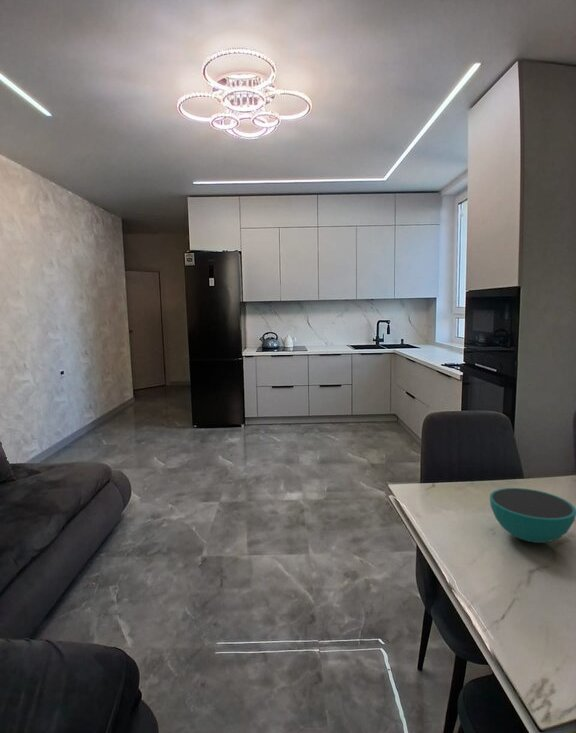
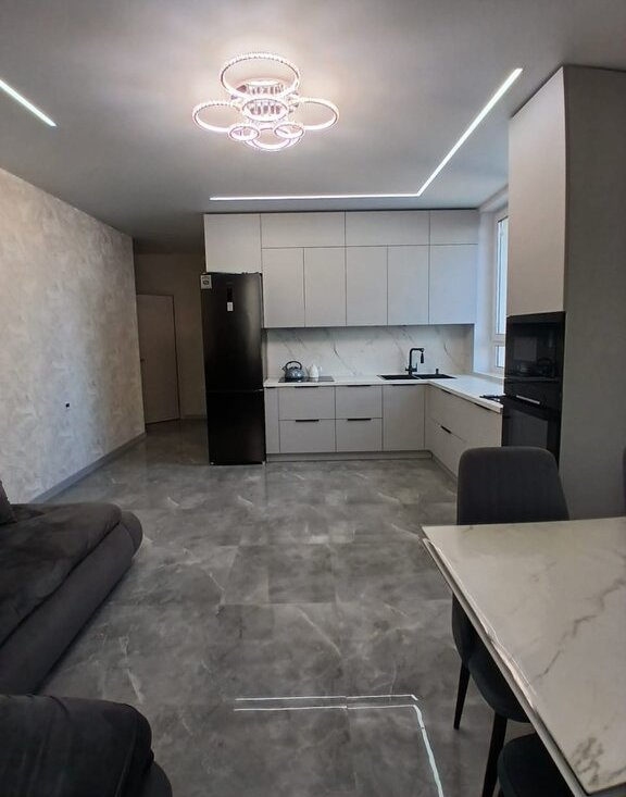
- bowl (530, 520)
